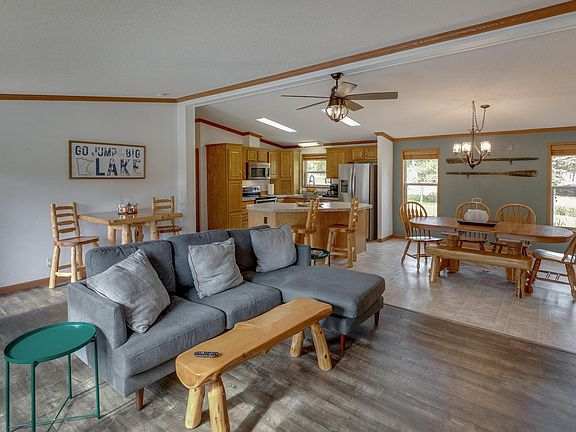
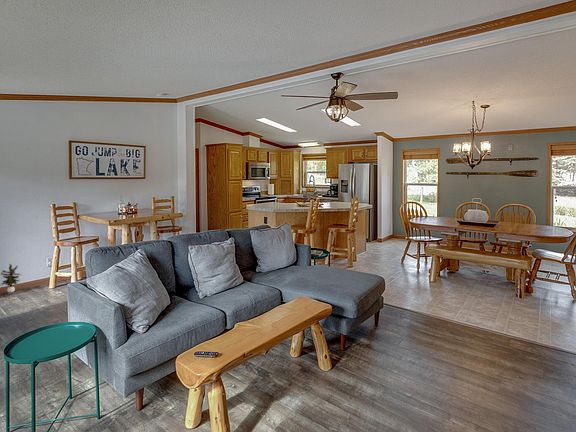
+ potted plant (11, 278)
